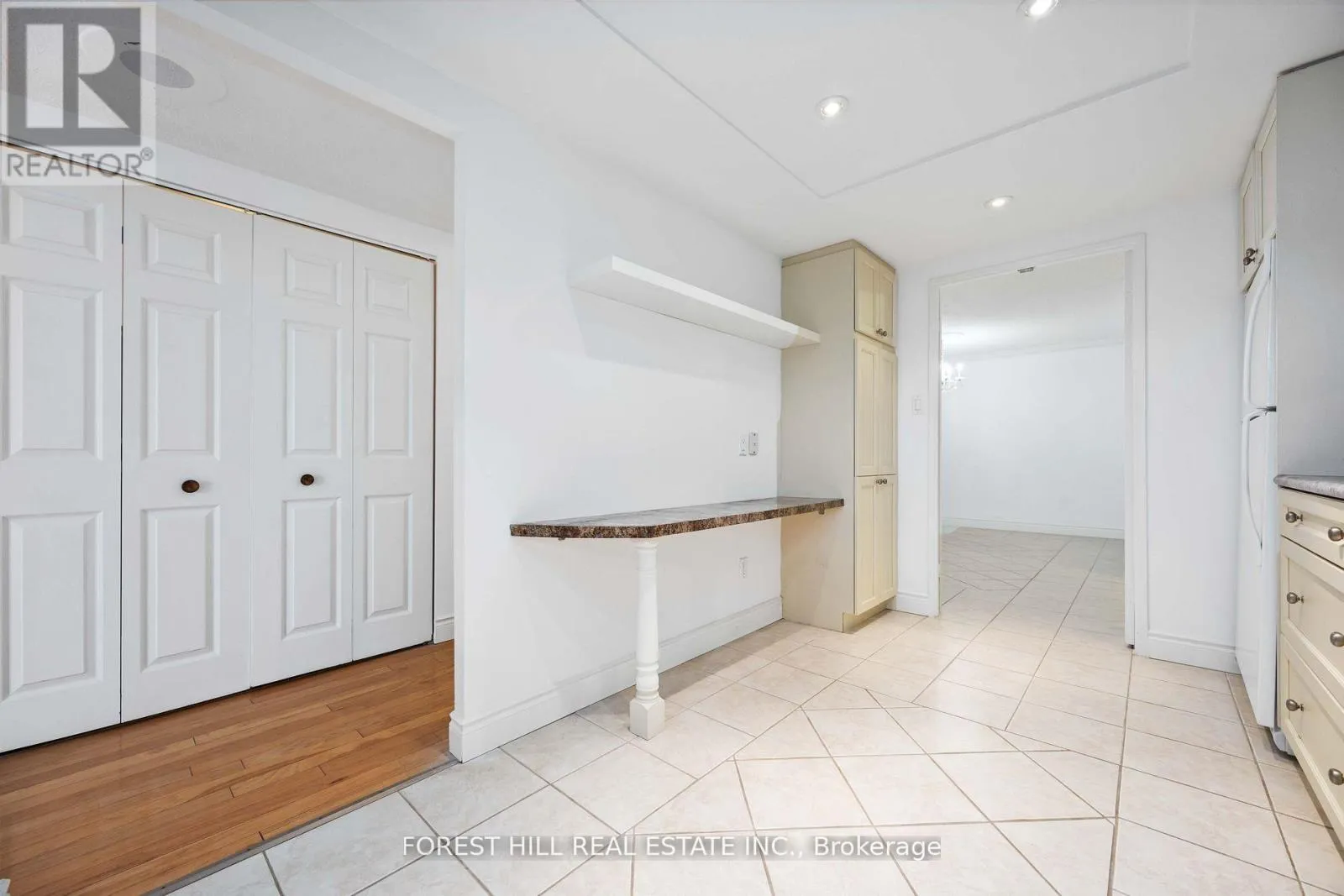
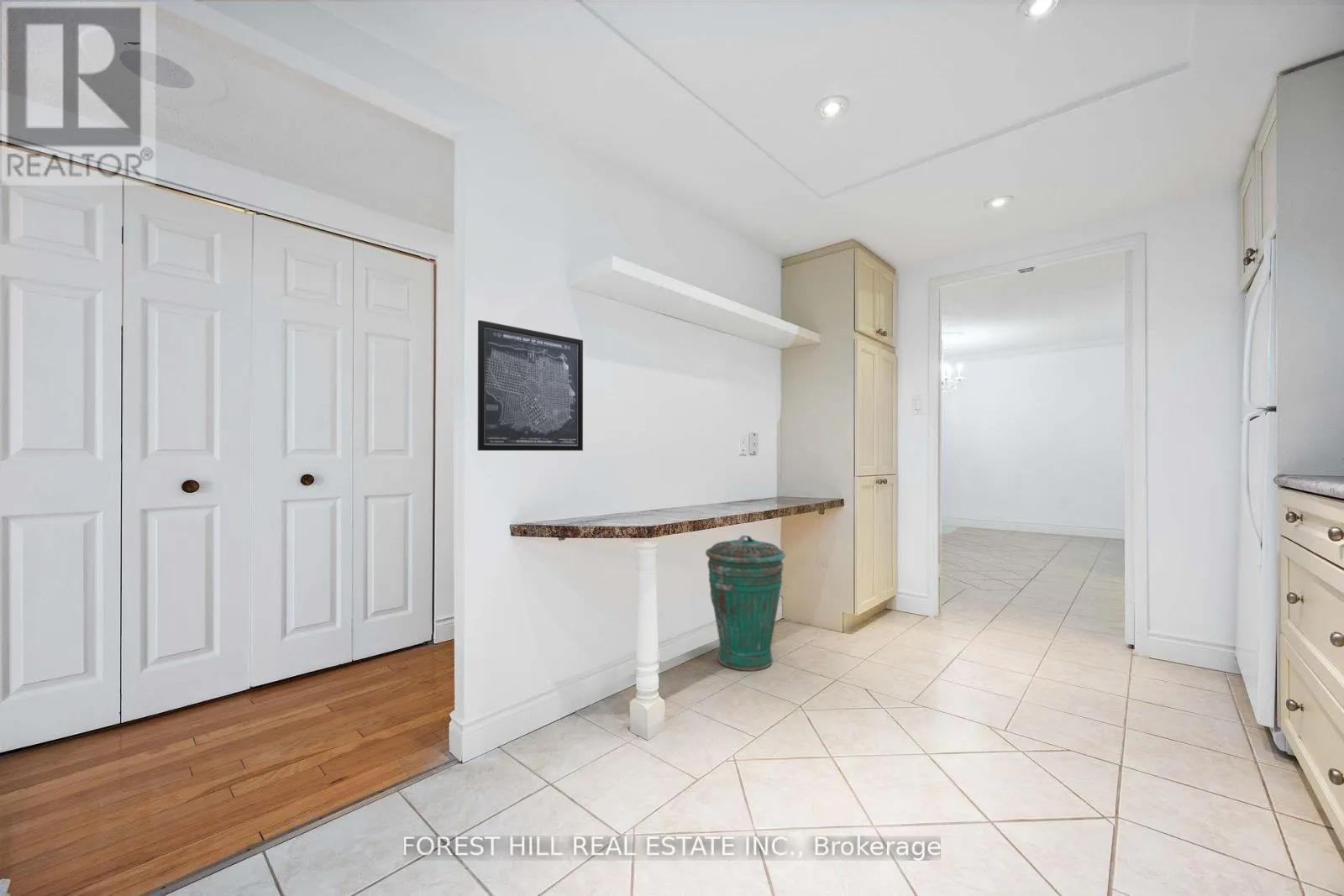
+ trash can (745, 598)
+ wall art (534, 390)
